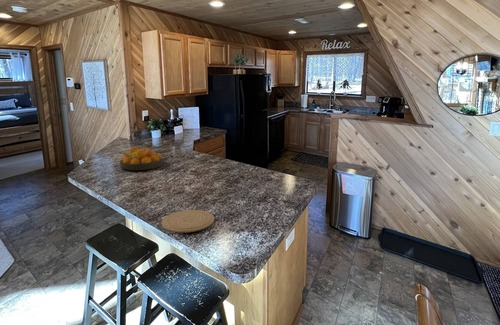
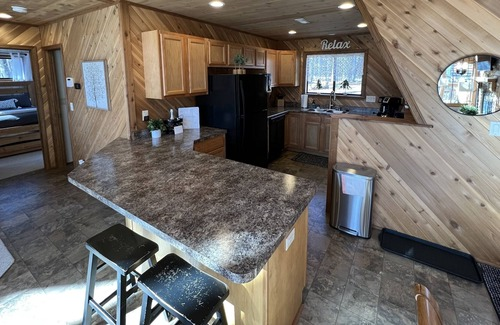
- plate (188, 219)
- fruit bowl (141, 156)
